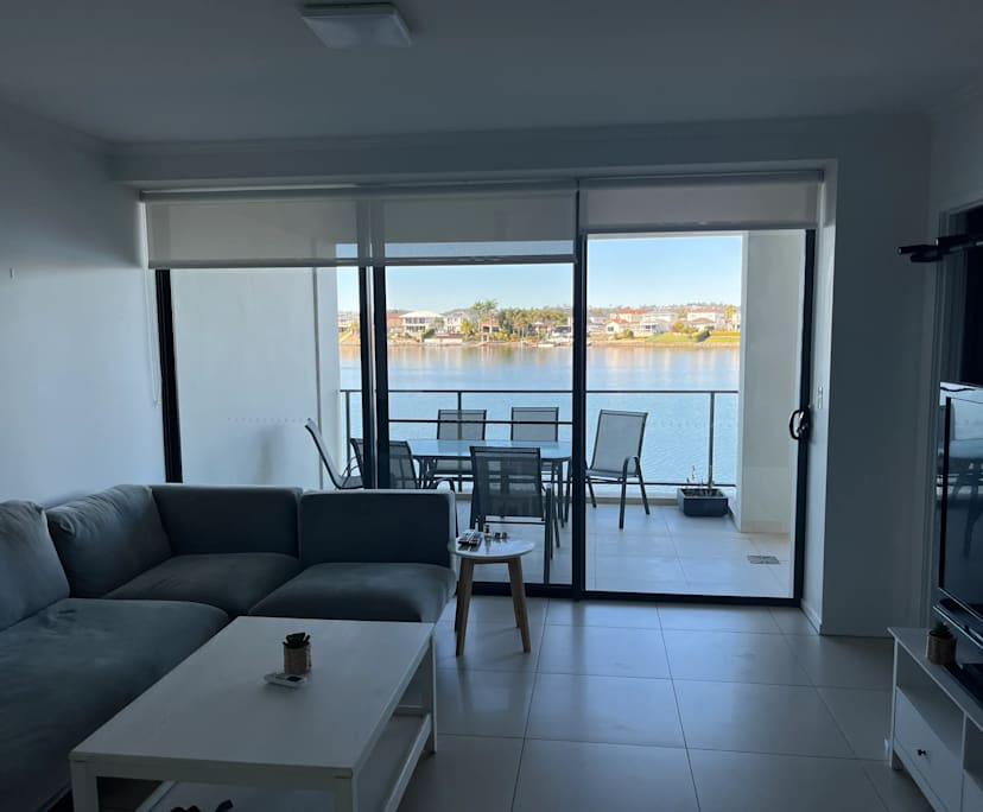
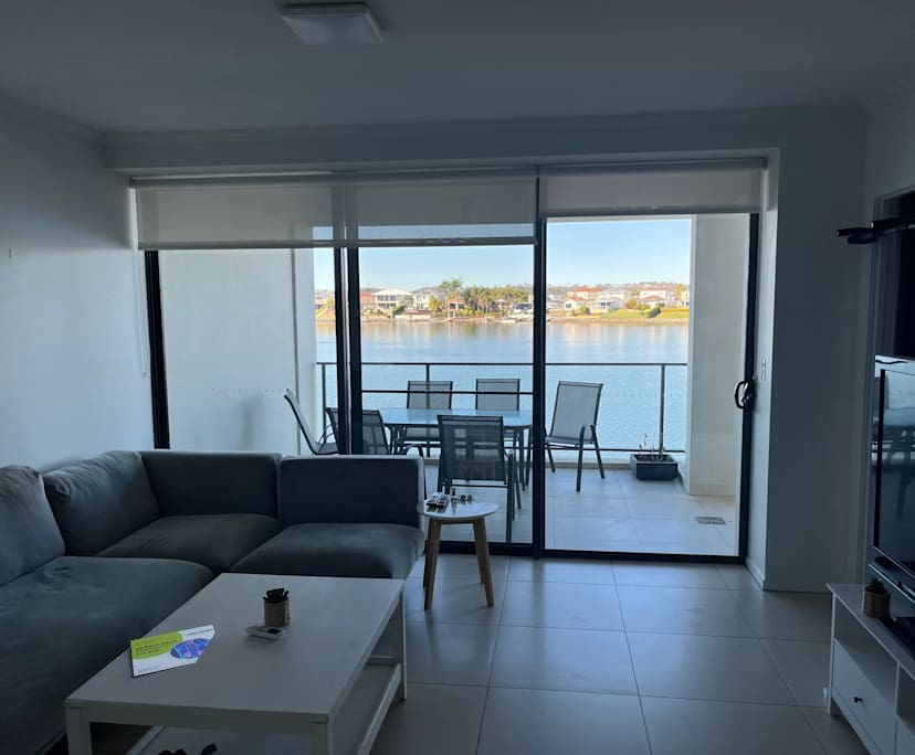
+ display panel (176, 648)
